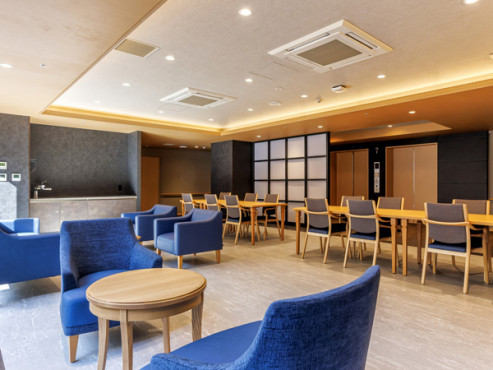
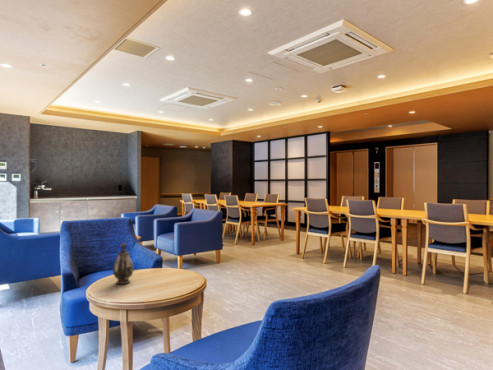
+ teapot (123, 262)
